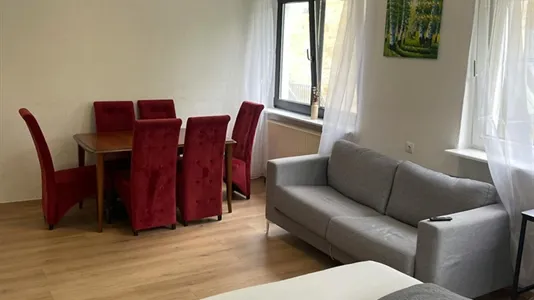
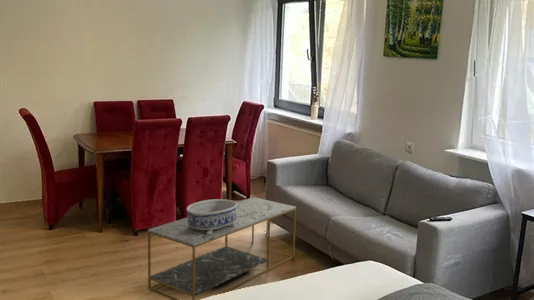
+ decorative bowl (212, 215)
+ coffee table (226, 244)
